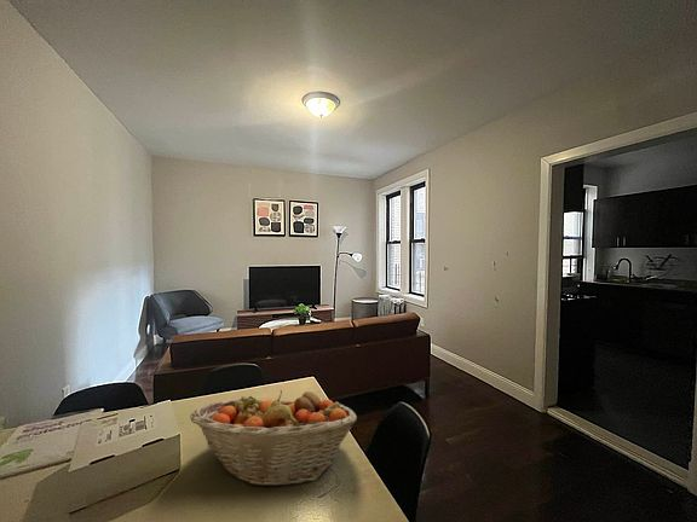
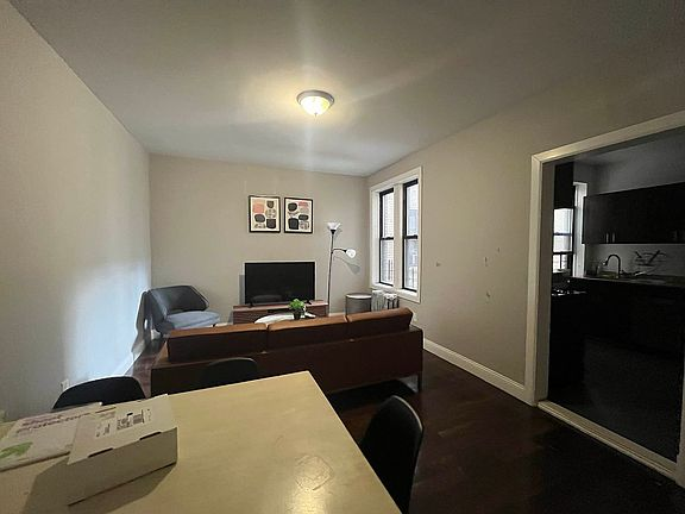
- fruit basket (276, 424)
